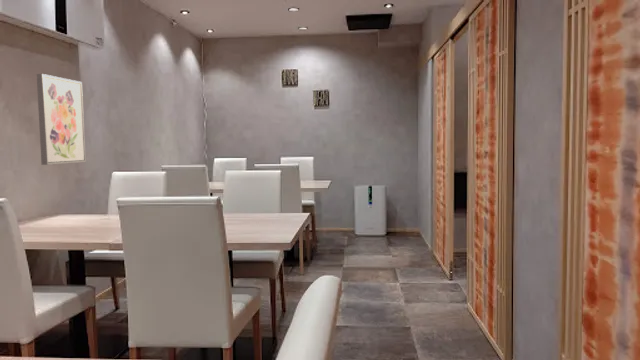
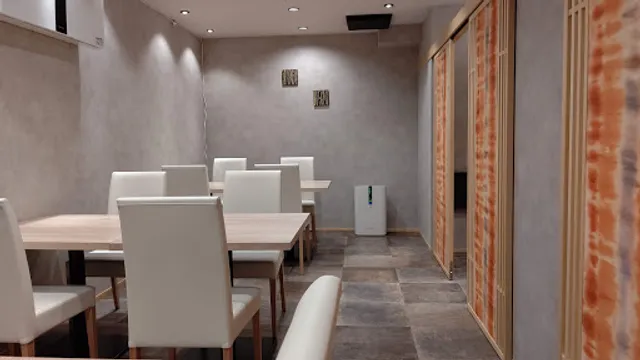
- wall art (62, 121)
